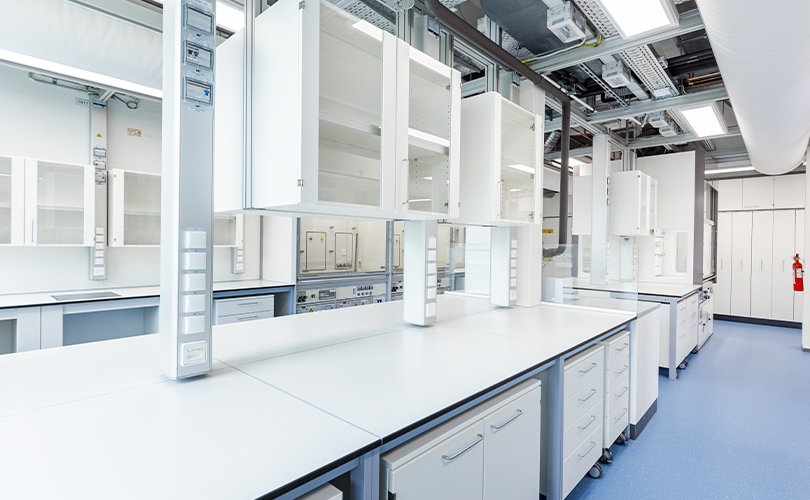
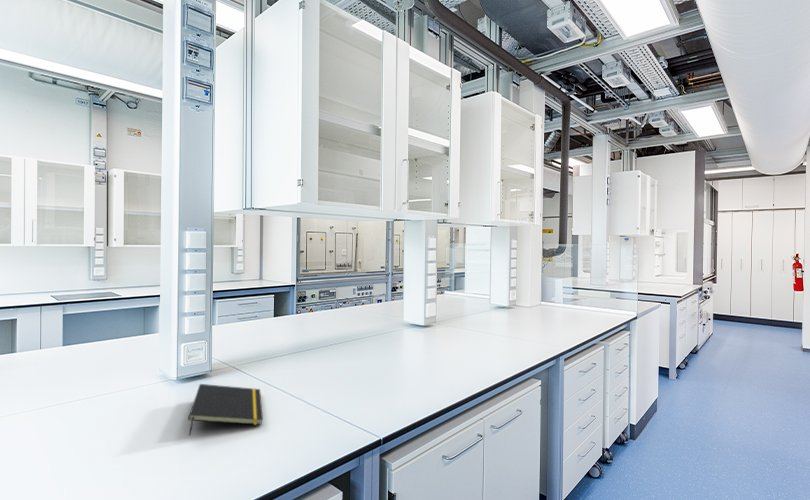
+ notepad (228, 402)
